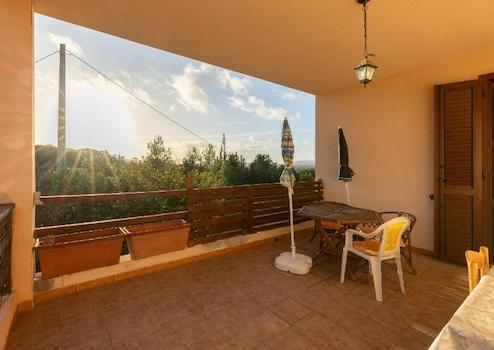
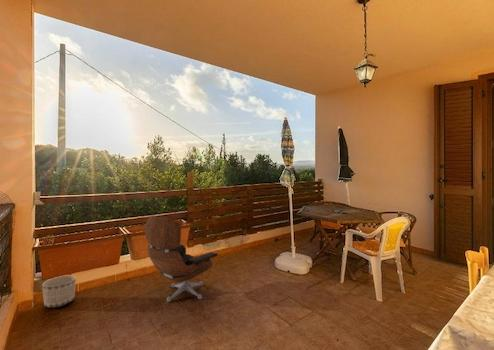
+ planter (59, 292)
+ lounge chair (180, 254)
